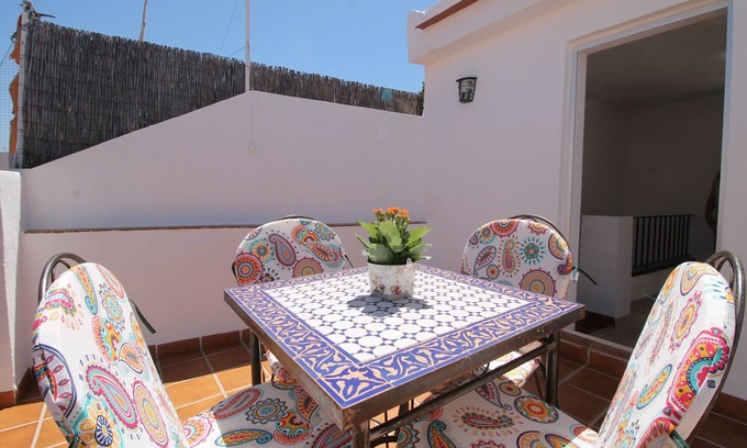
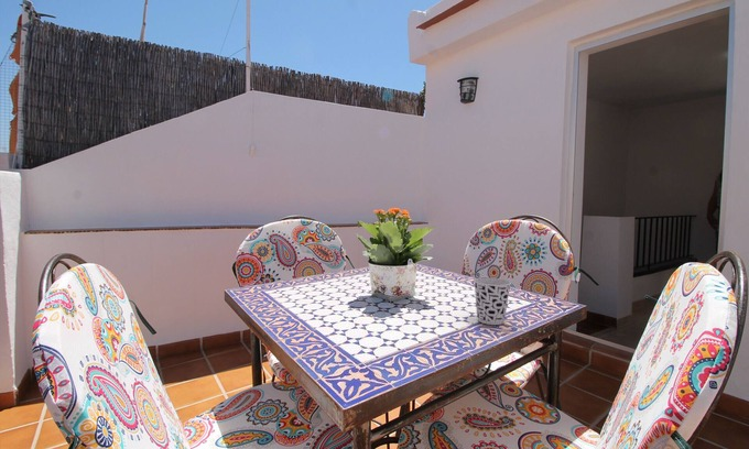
+ cup (491, 300)
